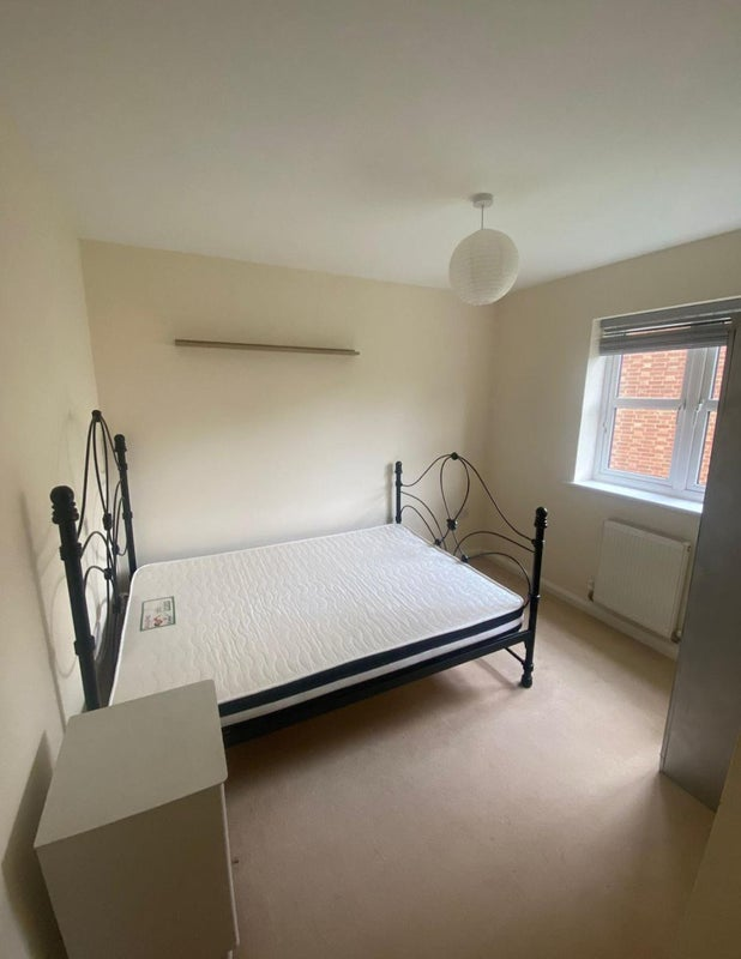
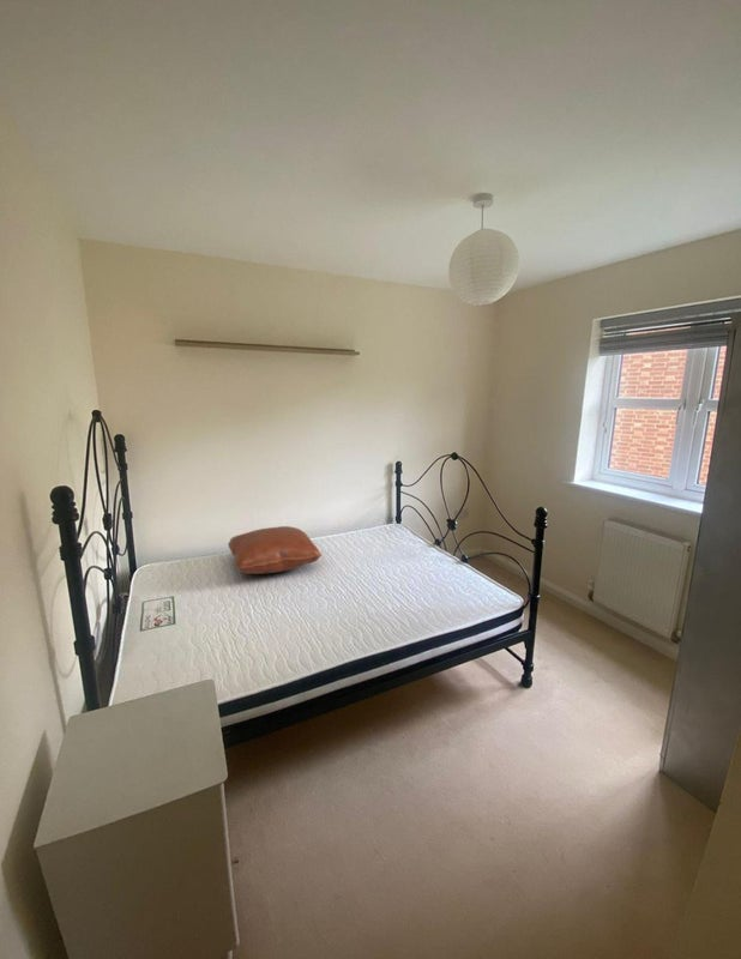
+ pillow (272, 549)
